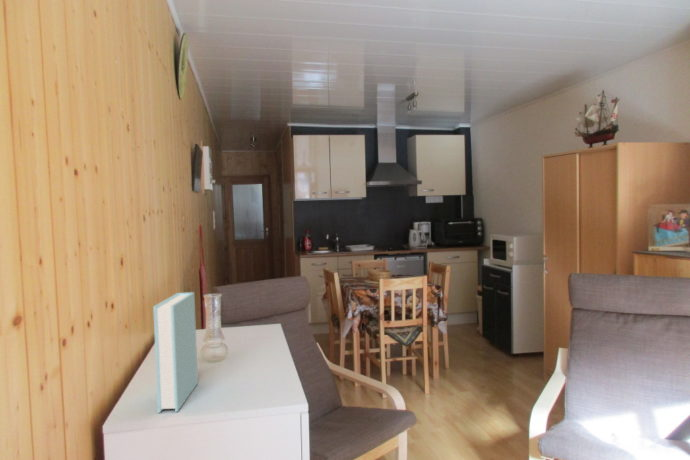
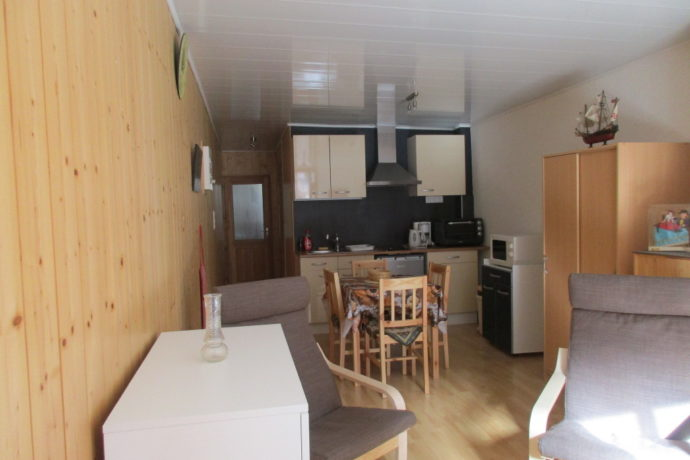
- book (177, 347)
